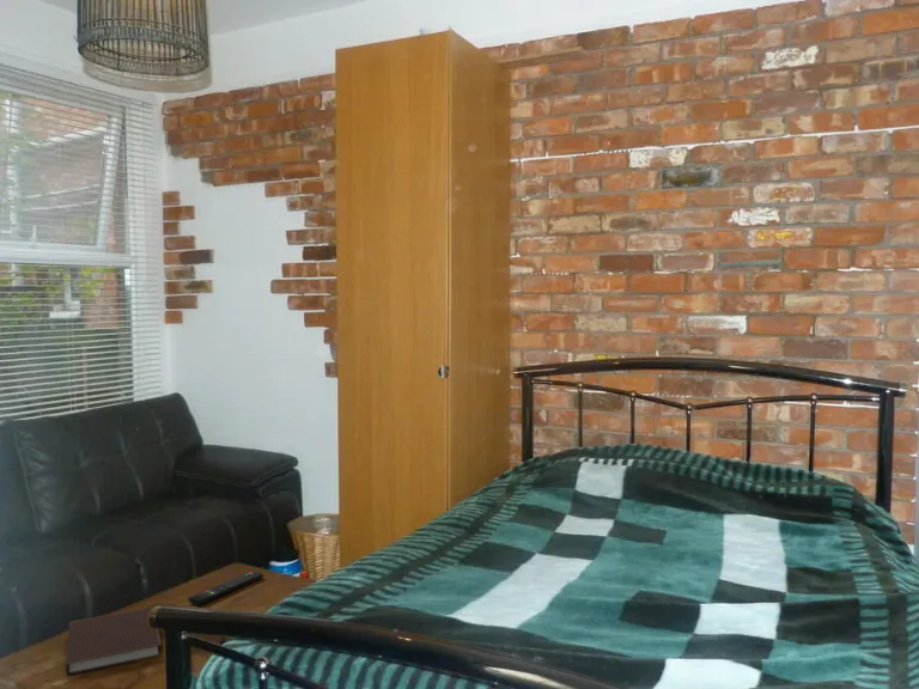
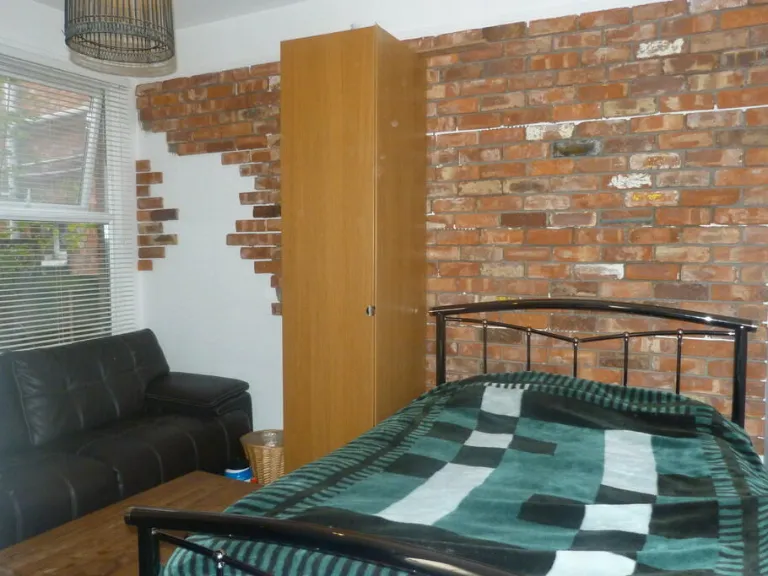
- remote control (227, 587)
- notebook (114, 638)
